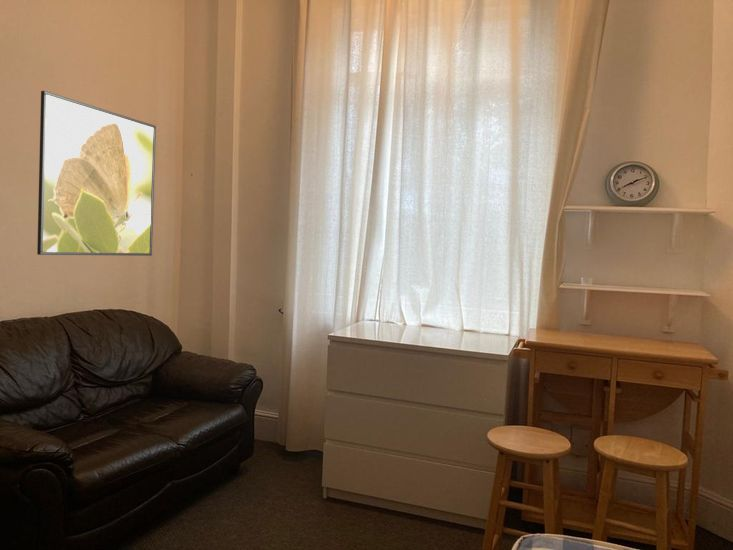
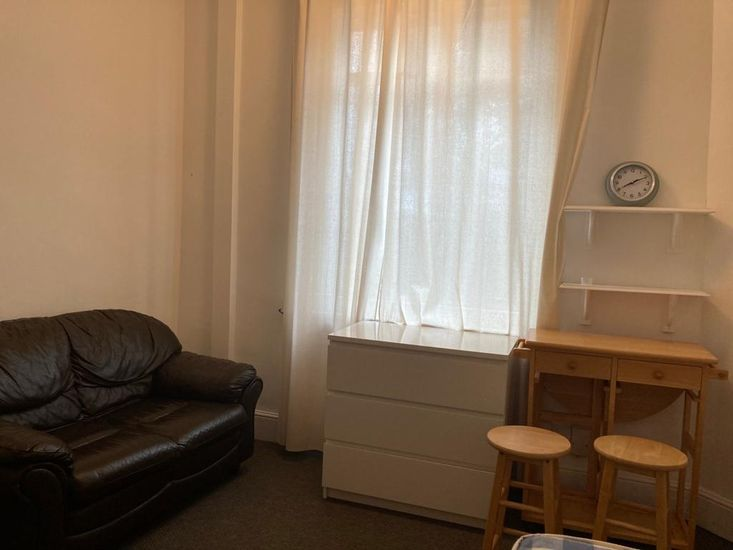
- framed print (103, 183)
